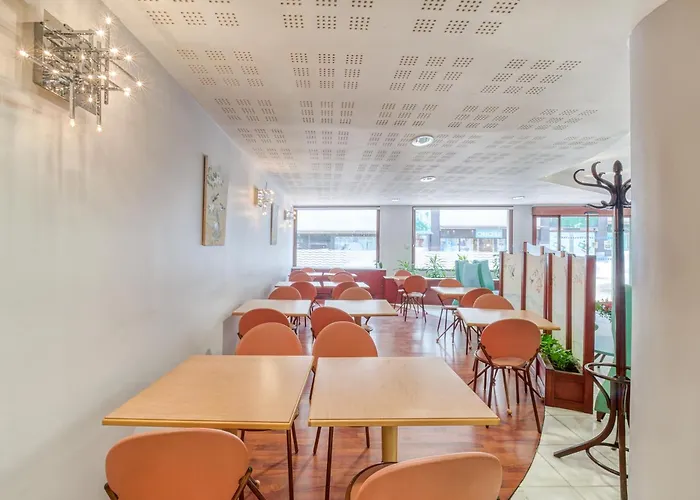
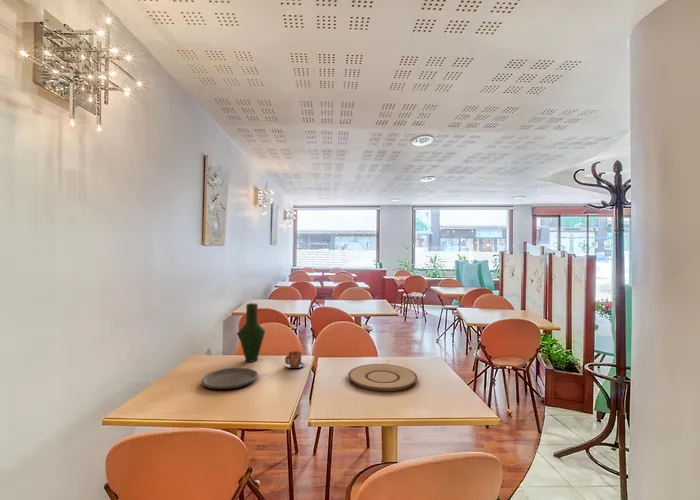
+ mug (294, 359)
+ vase (251, 332)
+ plate (382, 376)
+ plate (230, 378)
